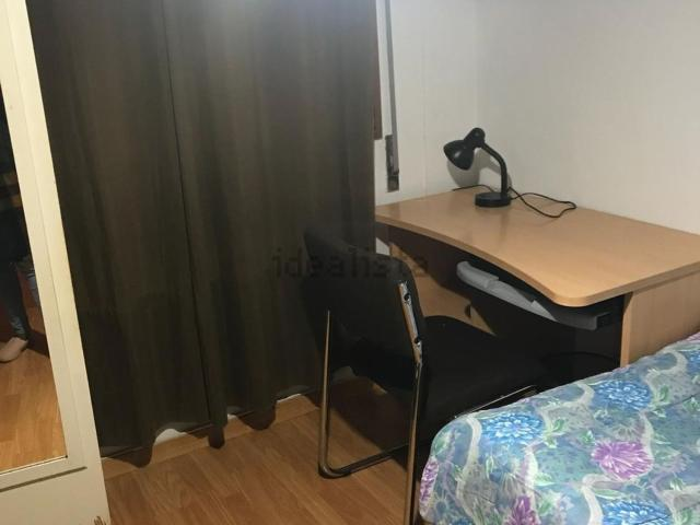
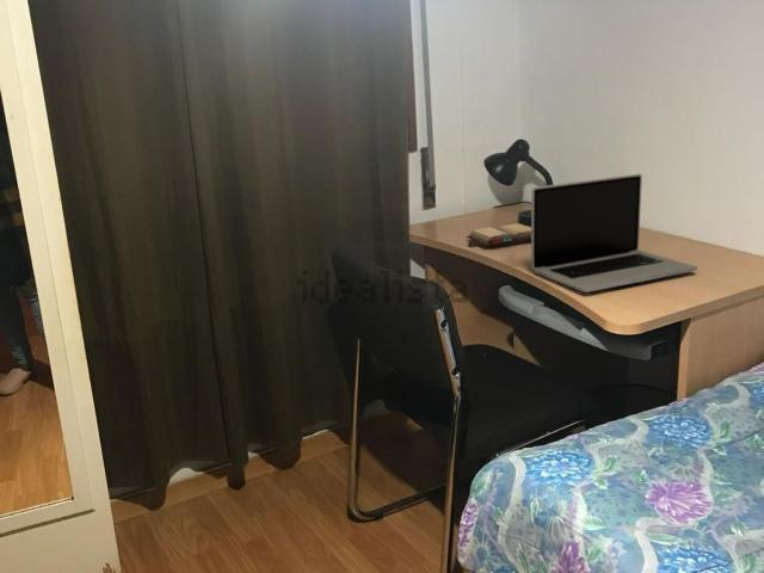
+ hardback book (506, 235)
+ laptop (615, 229)
